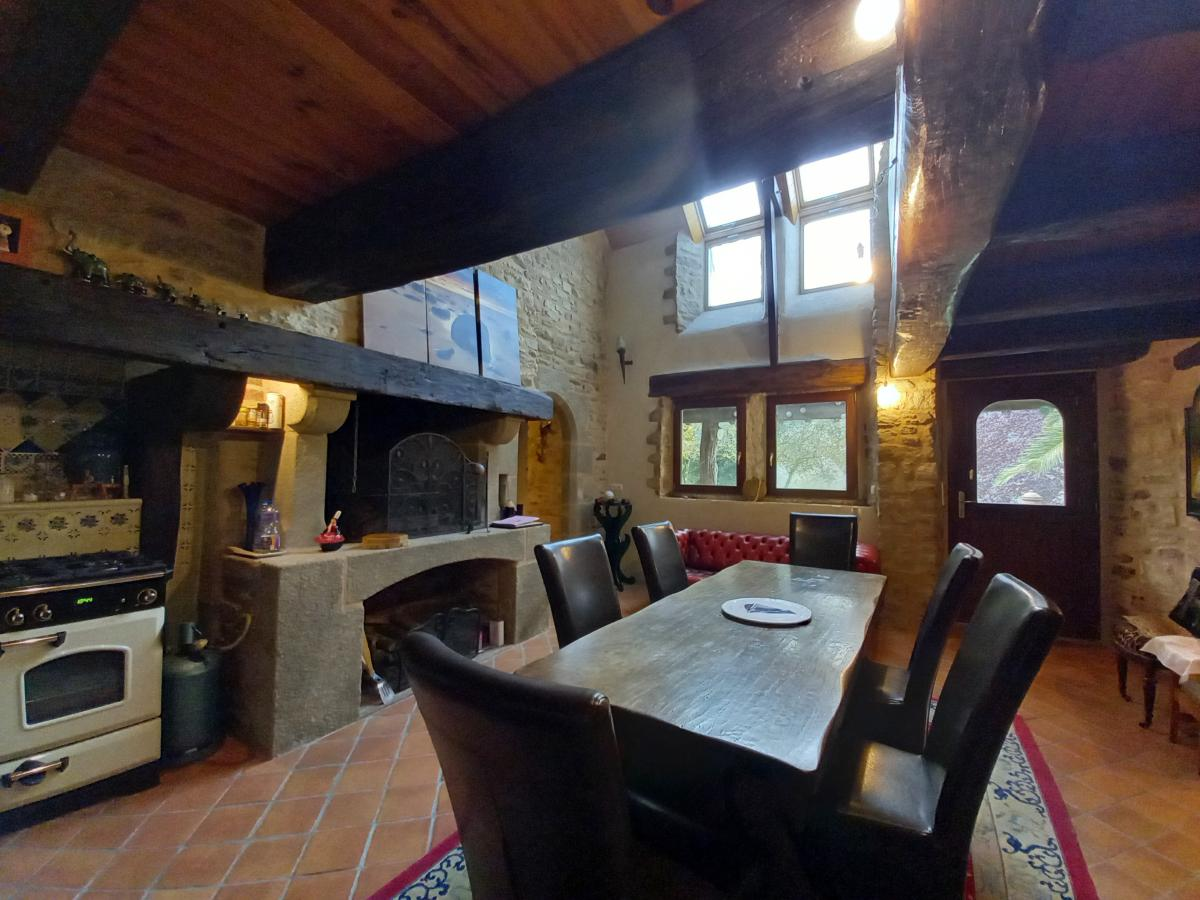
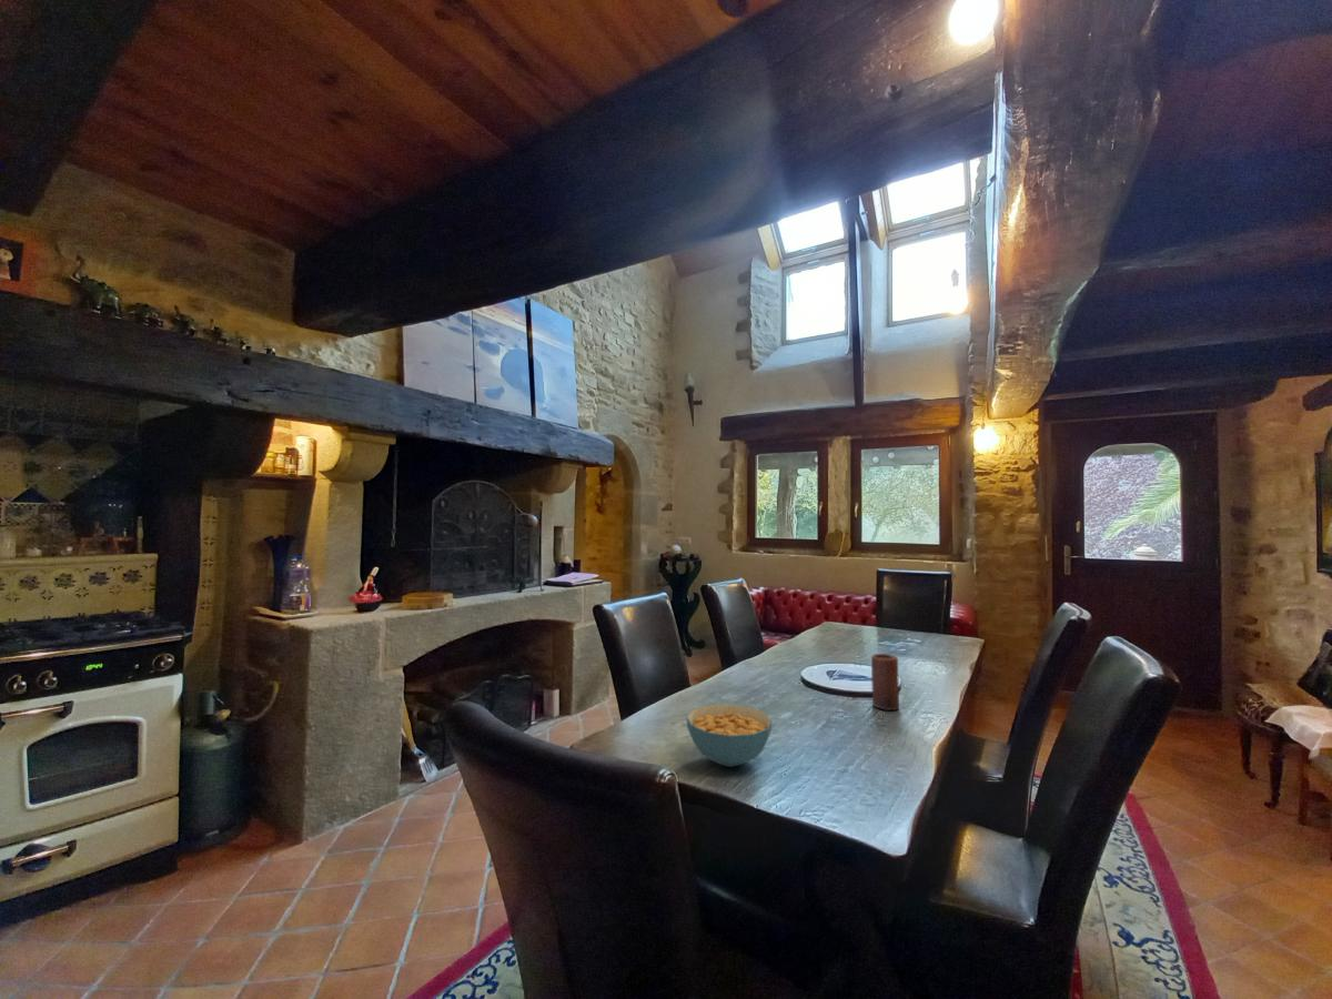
+ candle (885, 680)
+ cereal bowl (728, 739)
